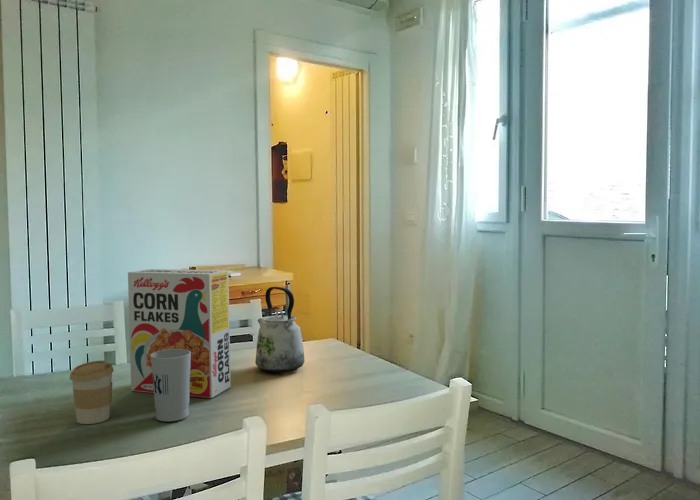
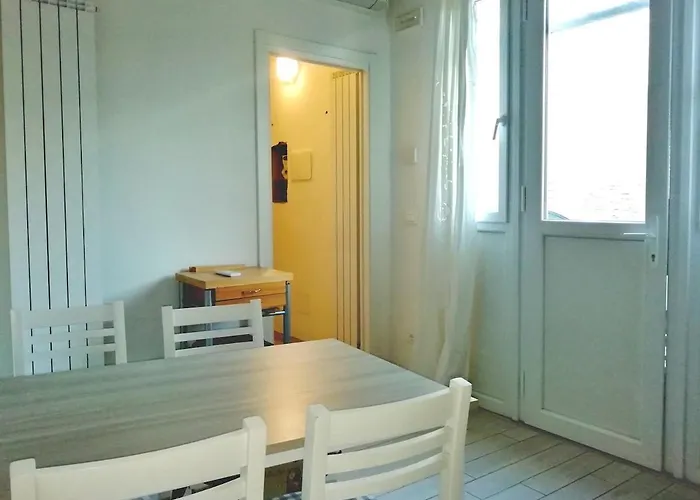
- cereal box (180, 330)
- cup (171, 385)
- kettle (274, 327)
- coffee cup (92, 391)
